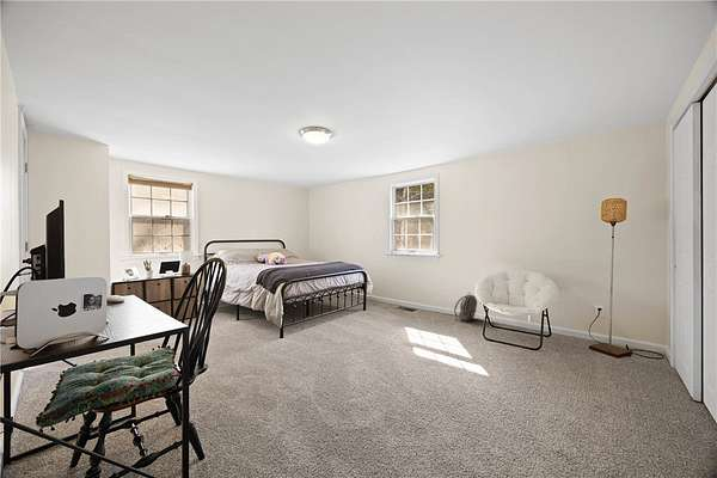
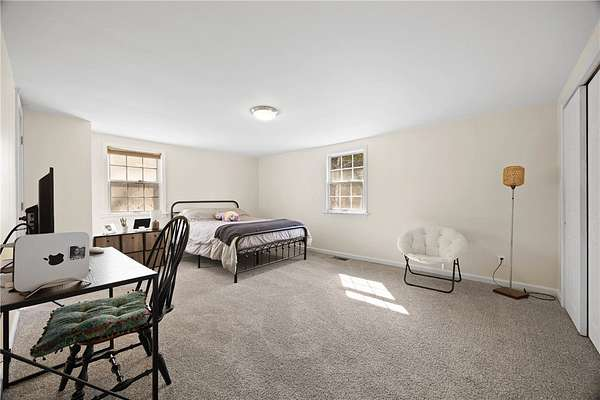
- backpack (466, 306)
